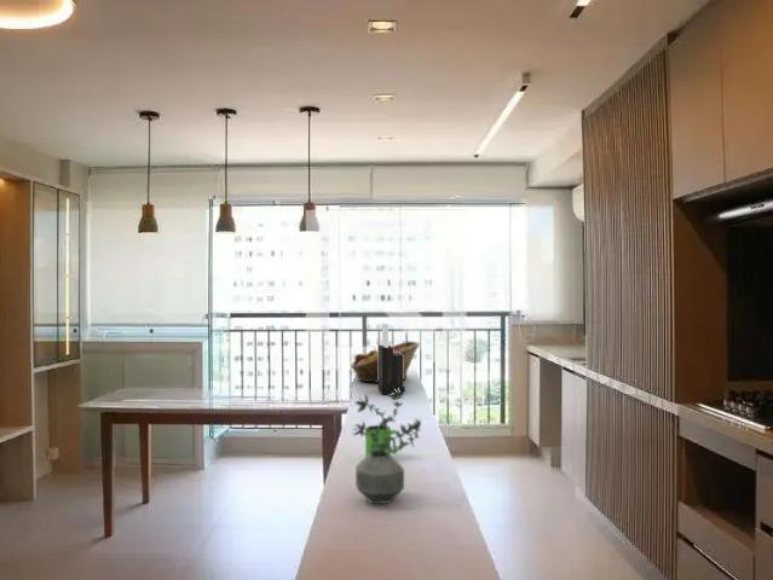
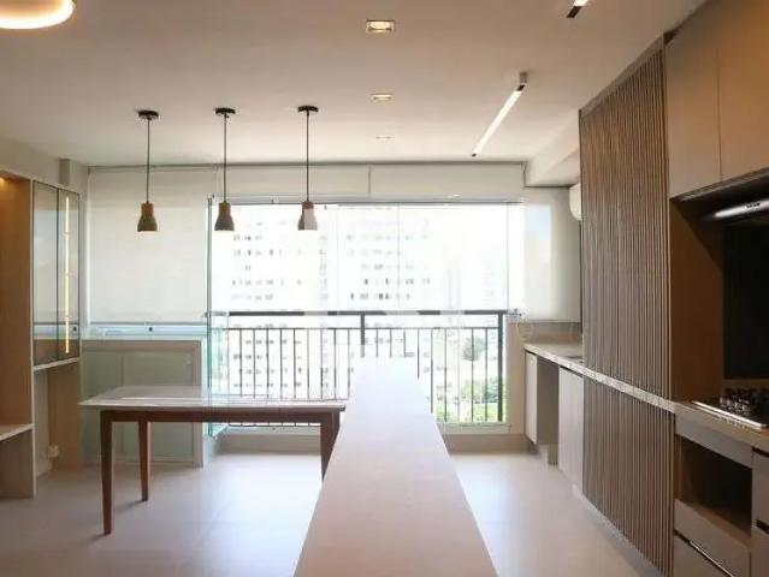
- mug (382, 442)
- potted plant (387, 443)
- fruit basket (377, 360)
- knife block (392, 356)
